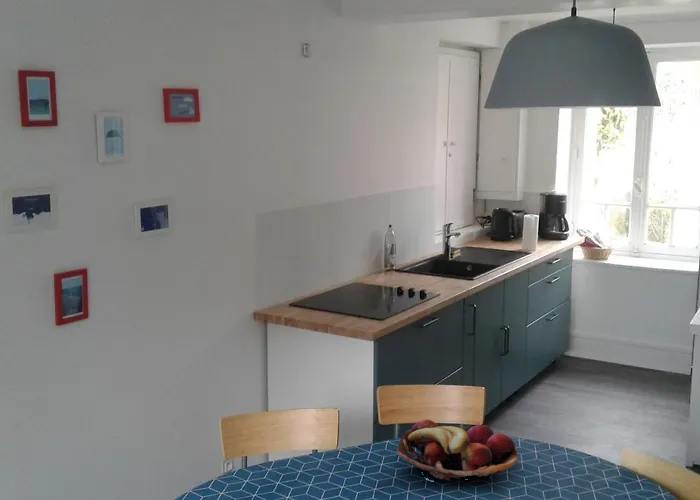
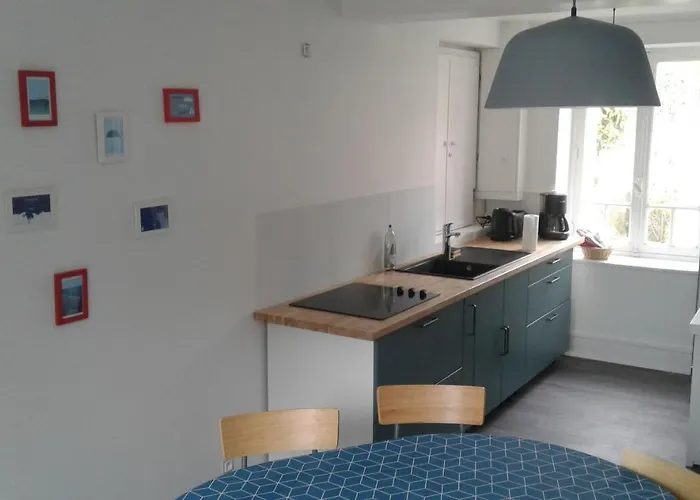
- fruit basket (457, 448)
